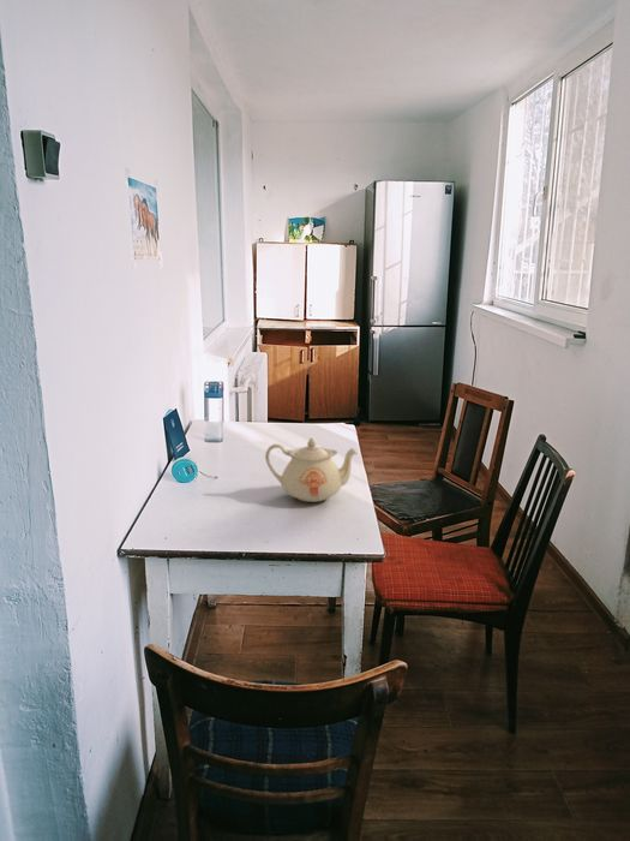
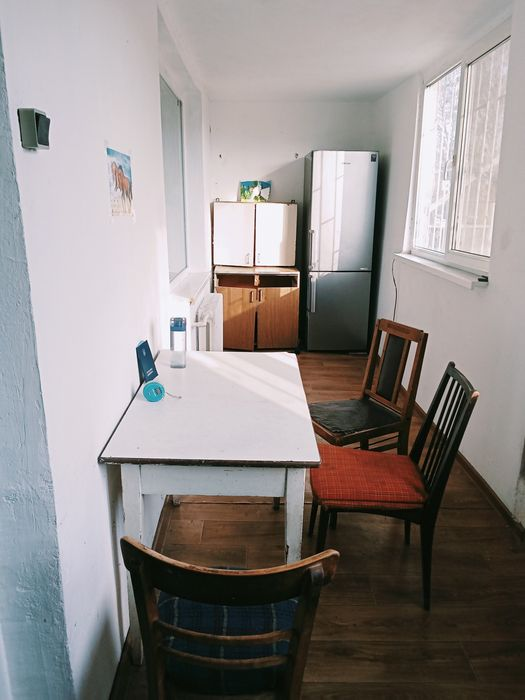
- teapot (311, 466)
